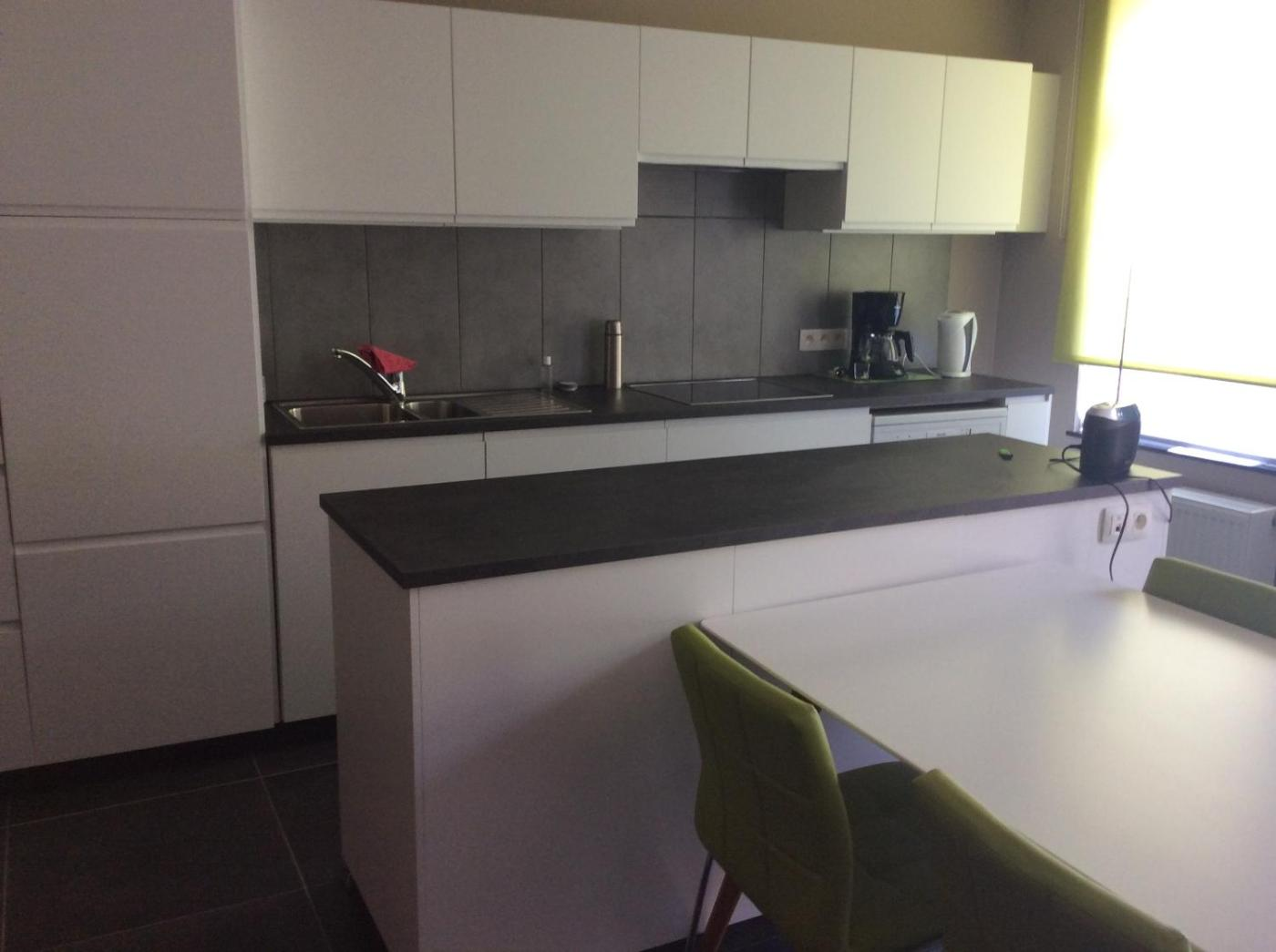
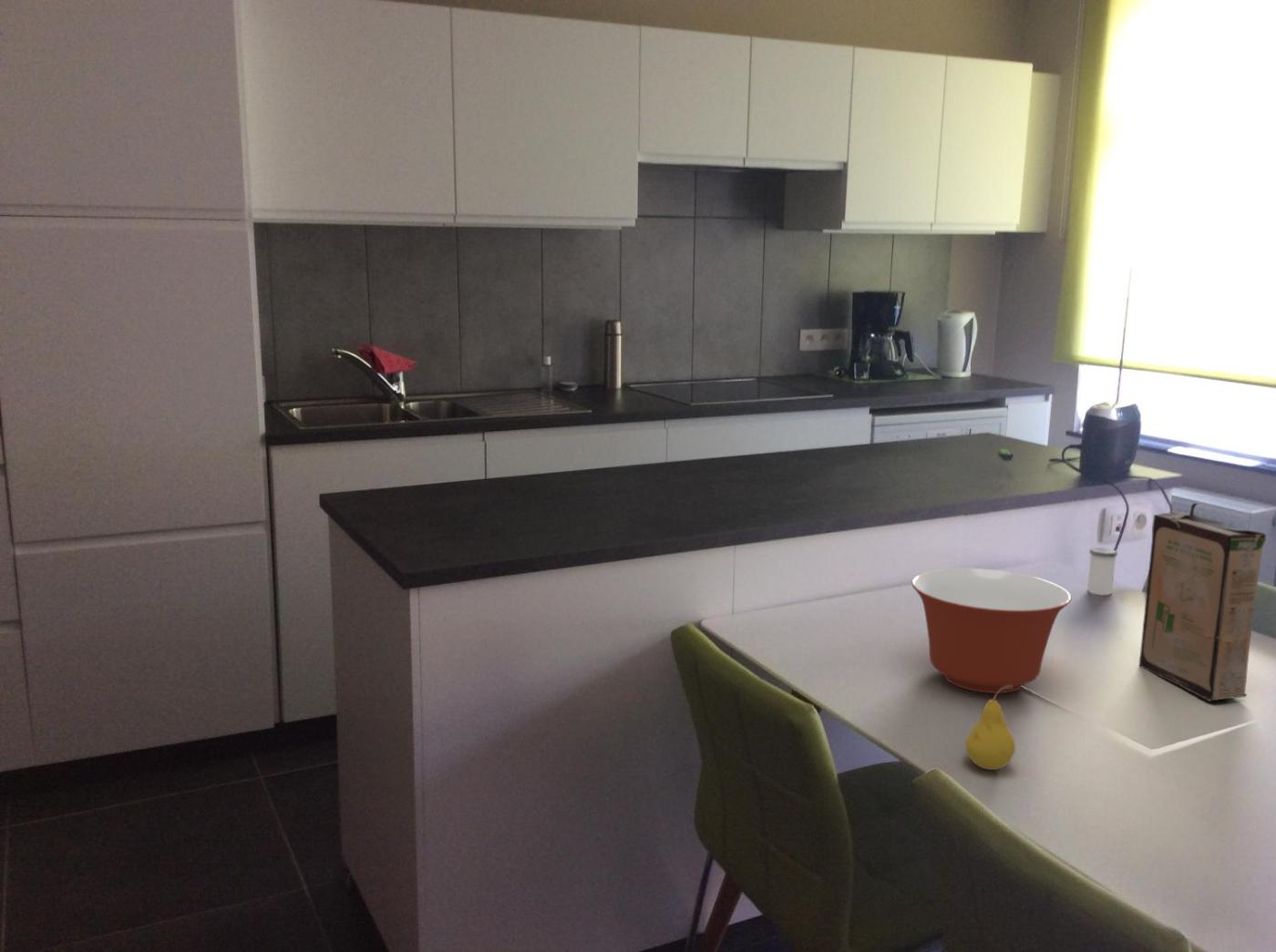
+ salt shaker (1101, 571)
+ mixing bowl (986, 633)
+ fruit (992, 725)
+ cereal box (1200, 597)
